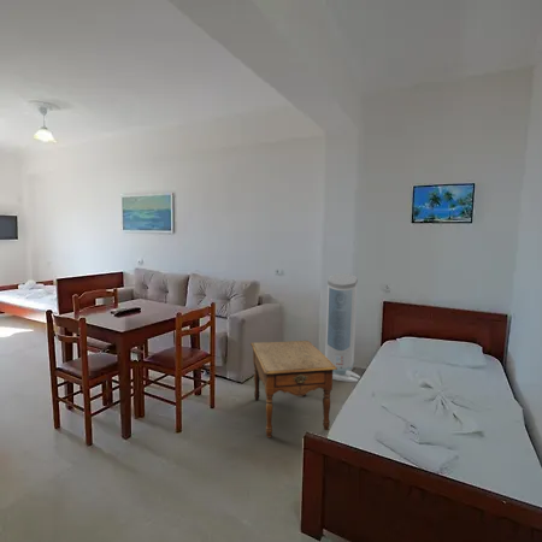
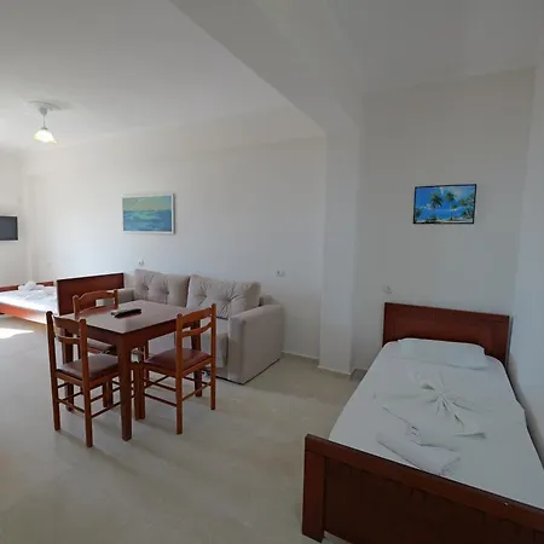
- air purifier (340, 325)
- side table (289, 383)
